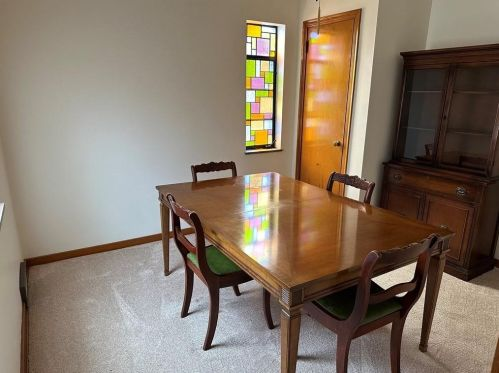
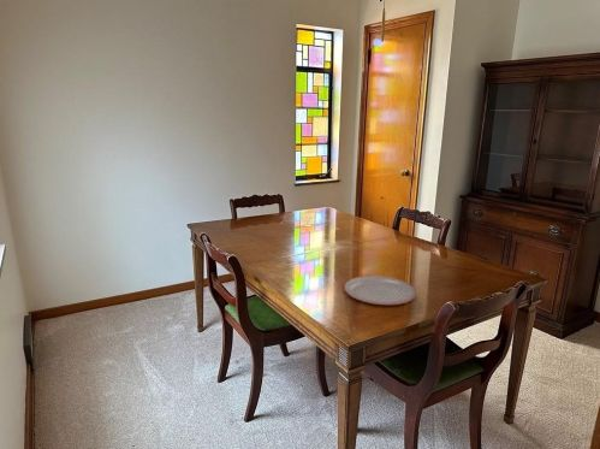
+ plate (379, 291)
